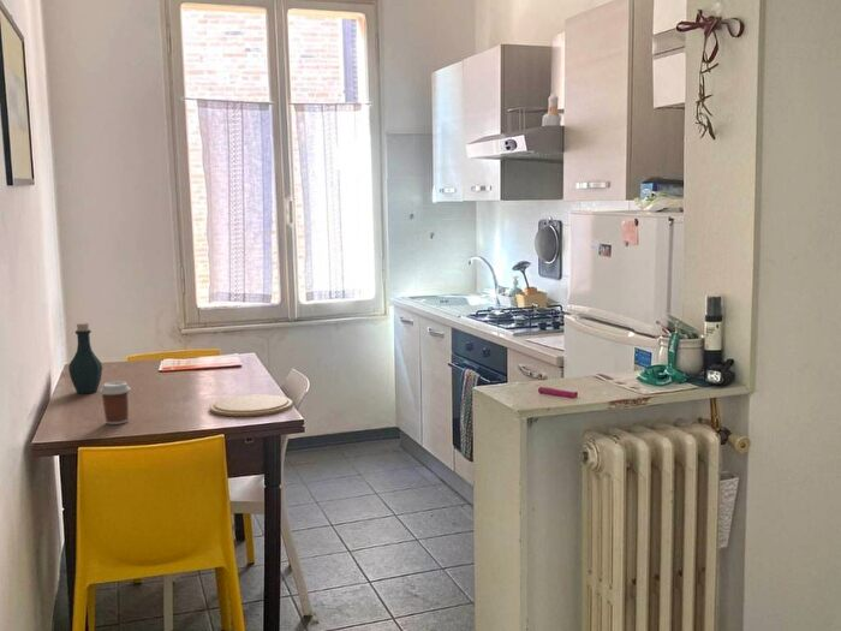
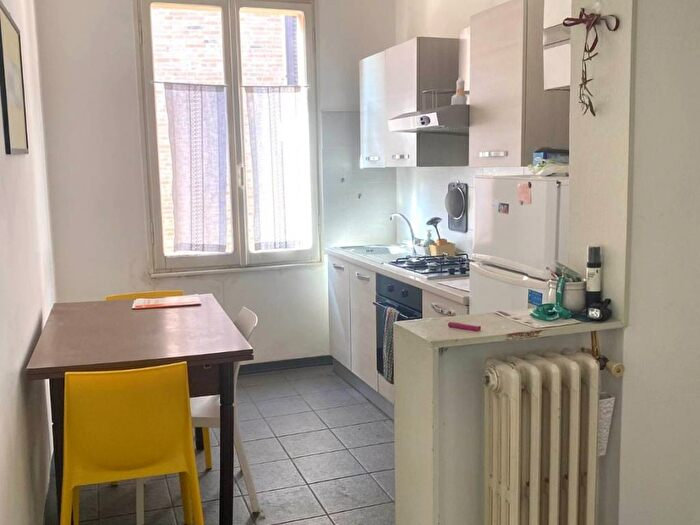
- bottle (84, 357)
- coffee cup (115, 403)
- plate (251, 404)
